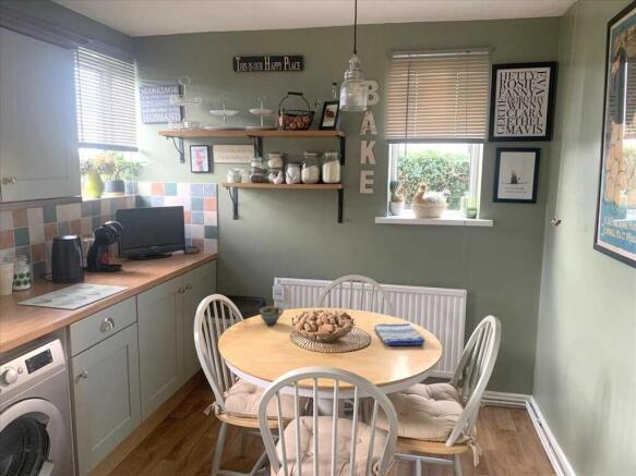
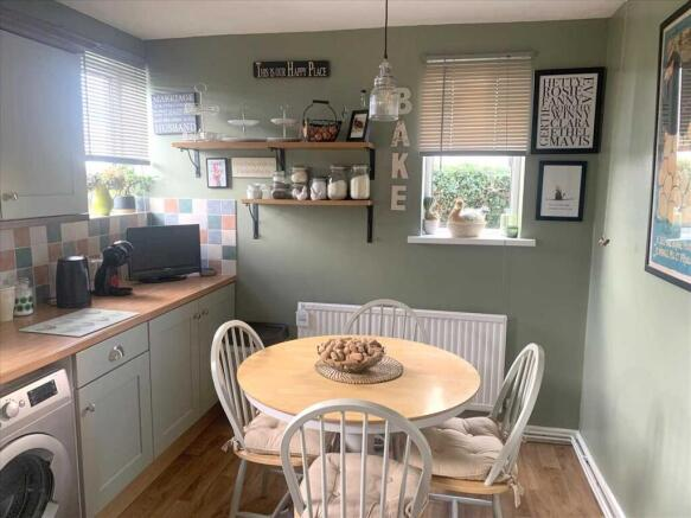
- cup (271, 314)
- dish towel (398, 333)
